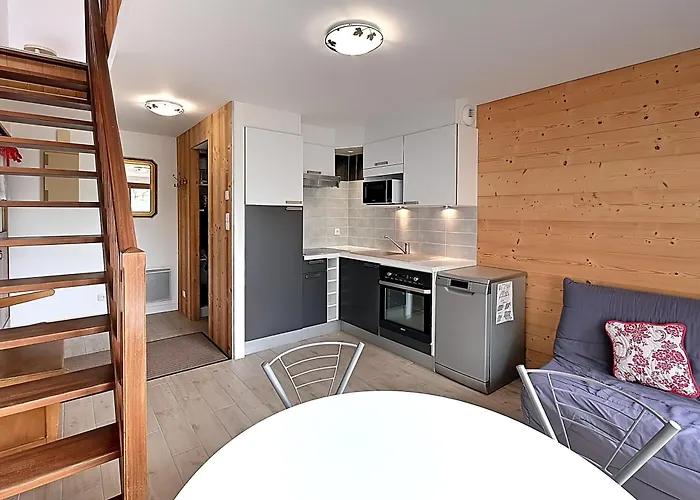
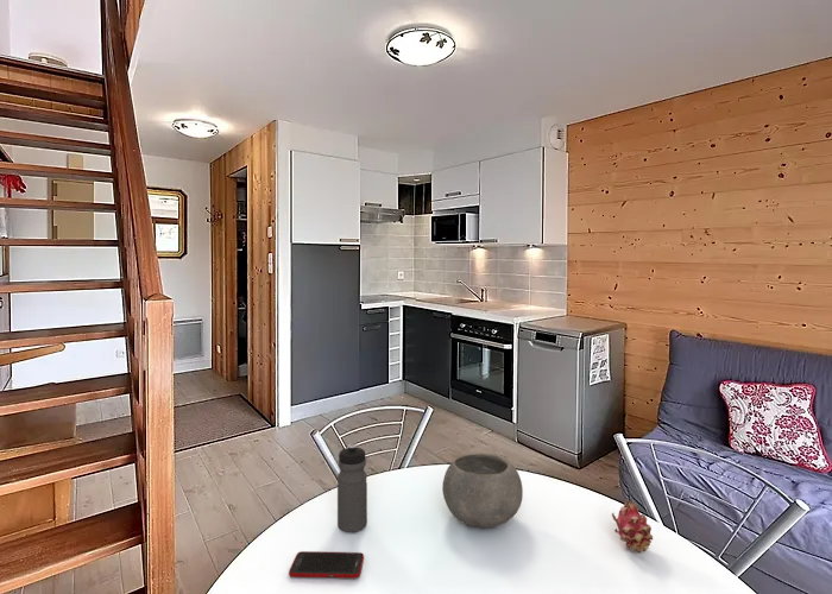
+ bowl (481, 491)
+ cell phone (327, 564)
+ fruit (634, 524)
+ water bottle (352, 485)
